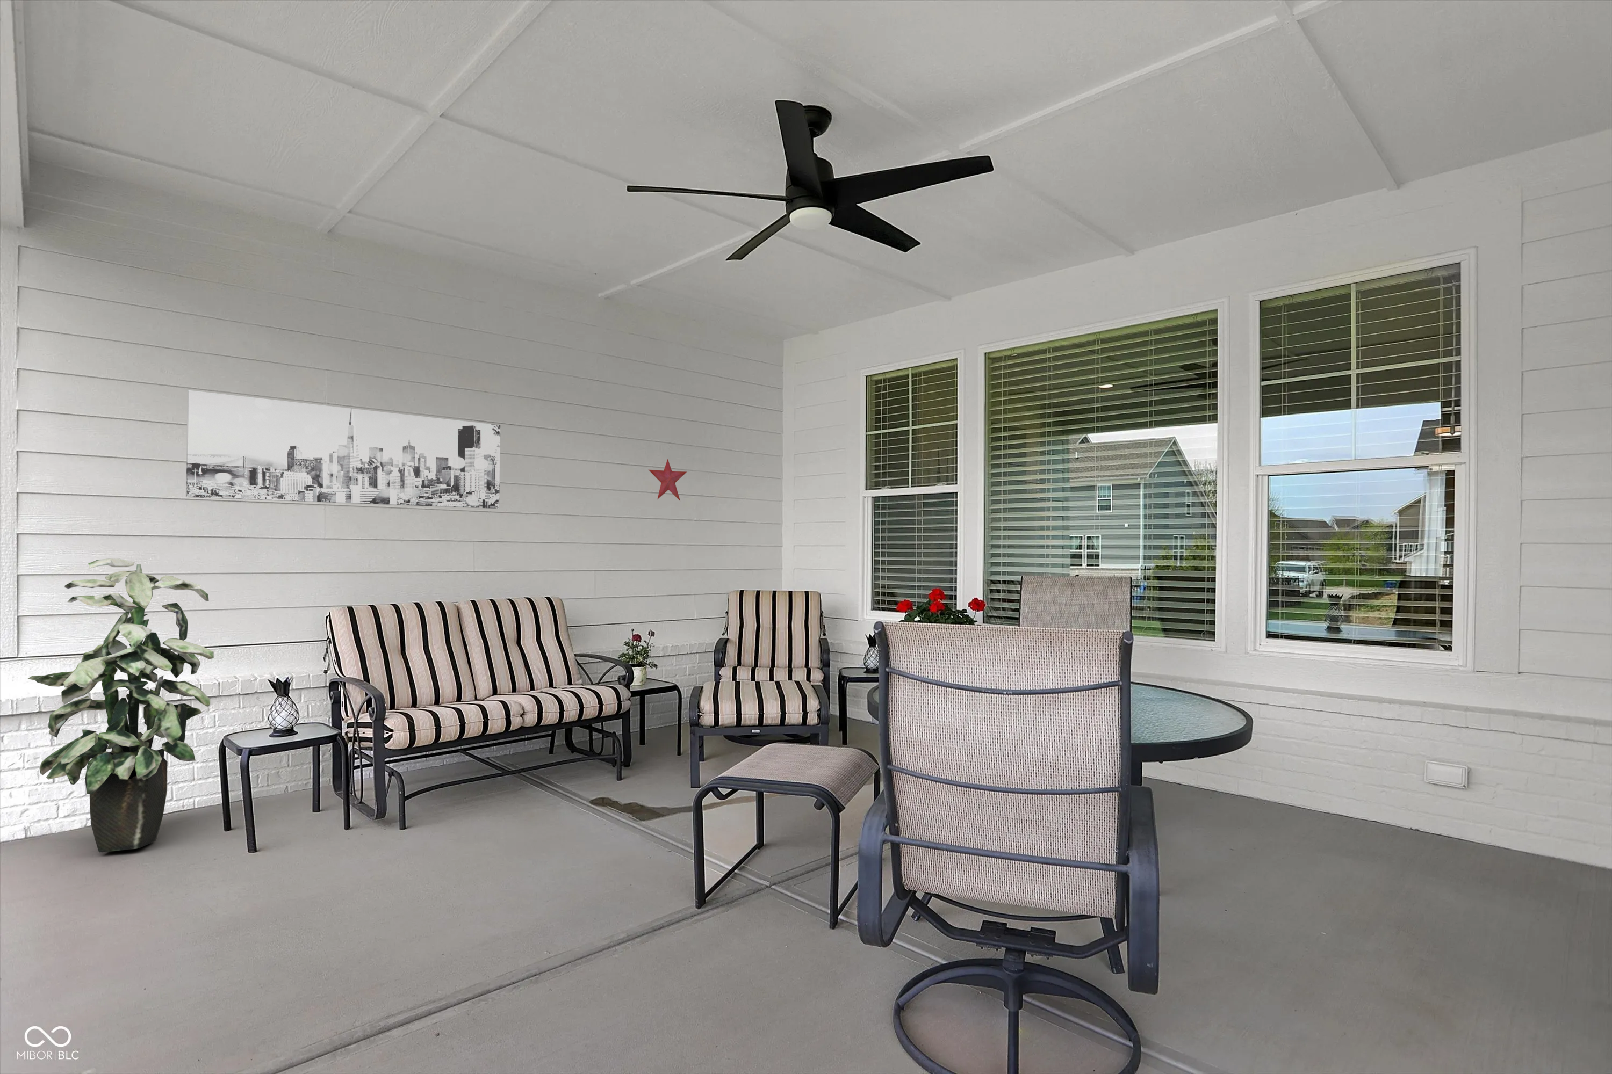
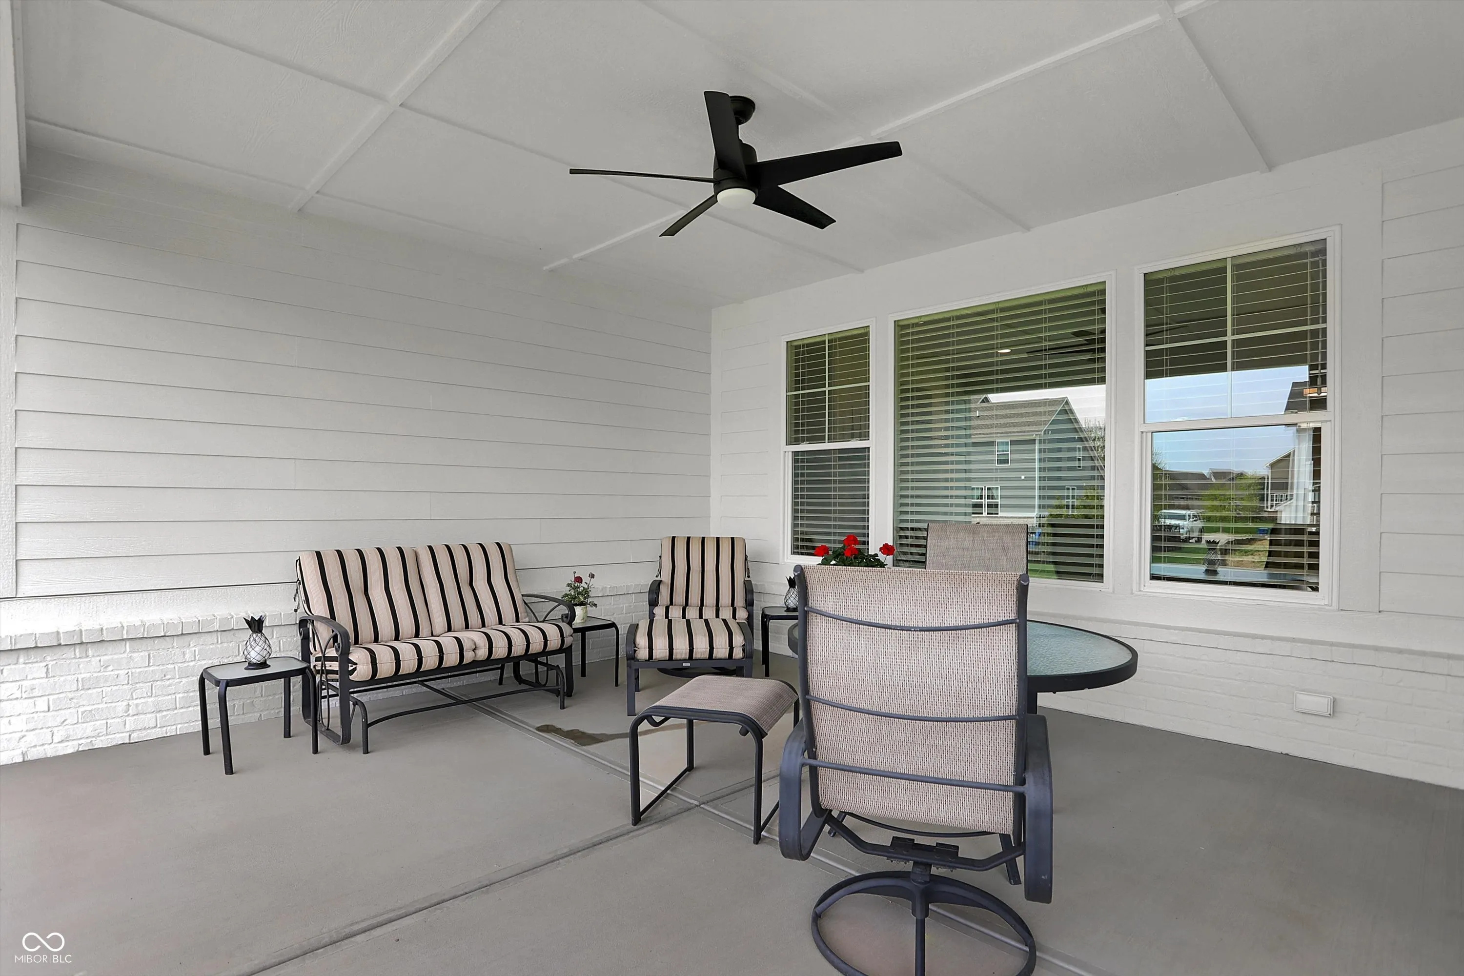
- indoor plant (125, 701)
- decorative star (668, 479)
- wall art (362, 457)
